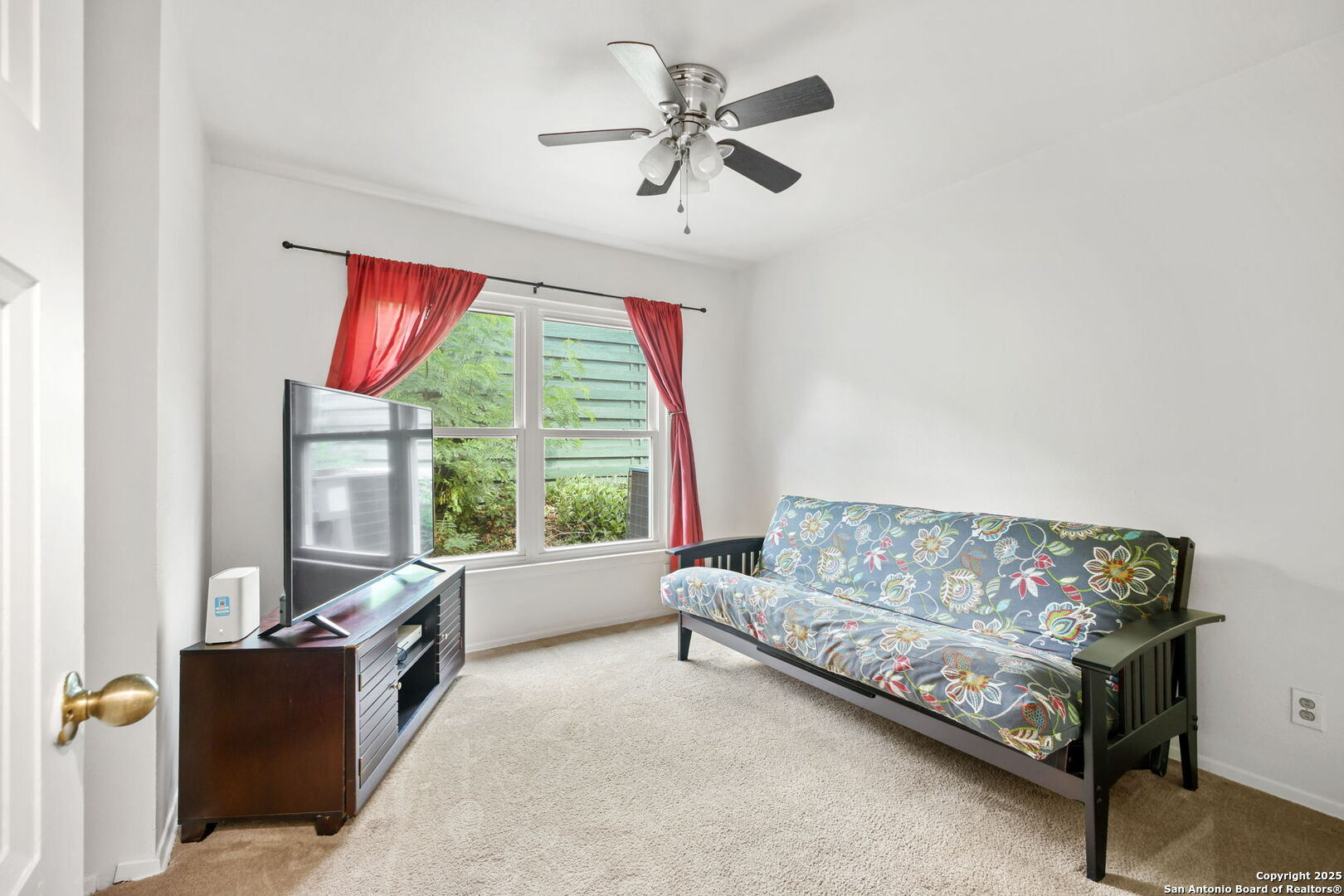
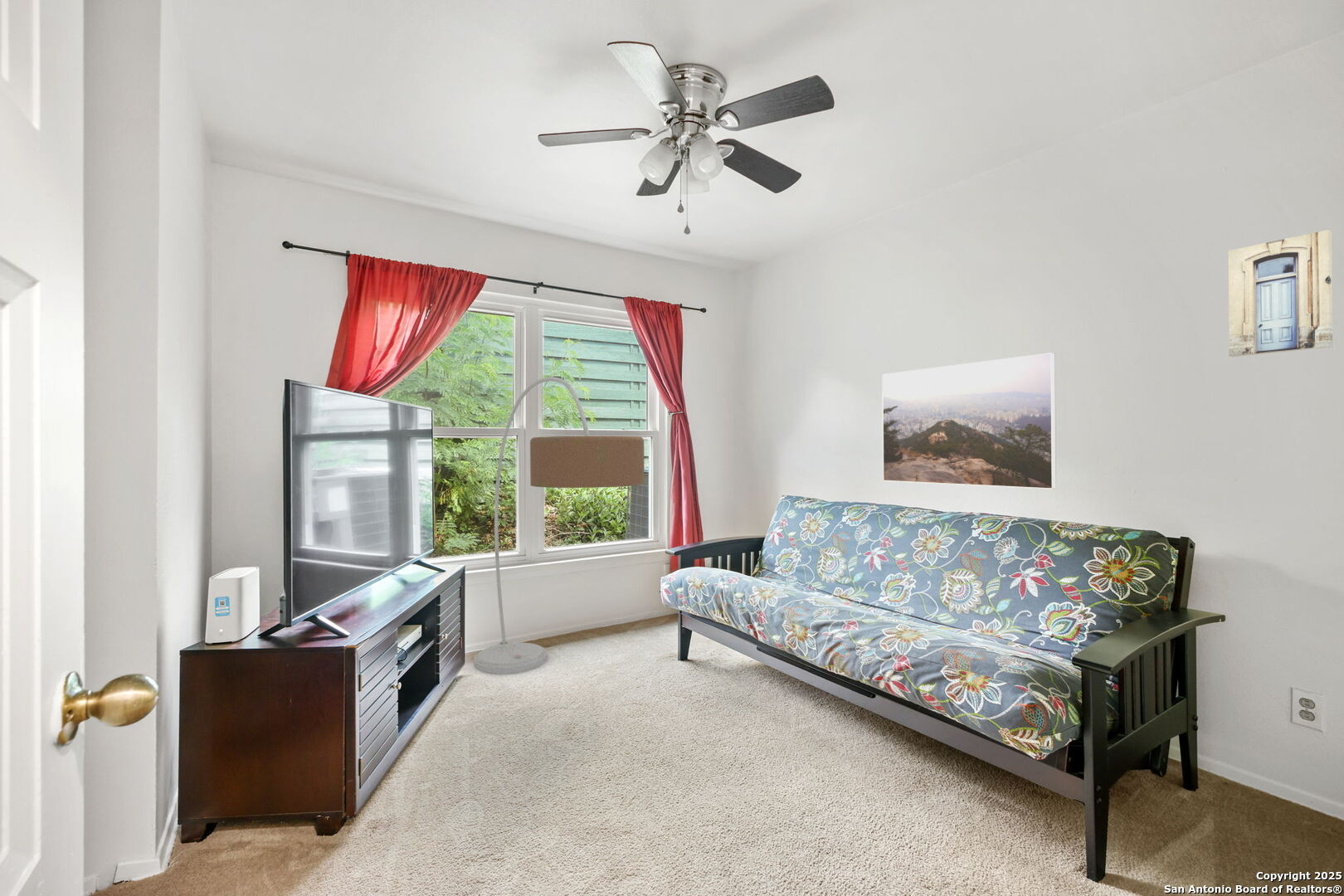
+ floor lamp (548, 487)
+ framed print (958, 424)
+ wall art (1278, 296)
